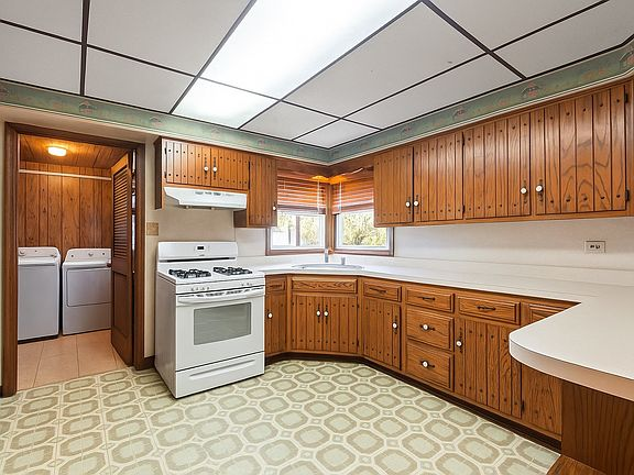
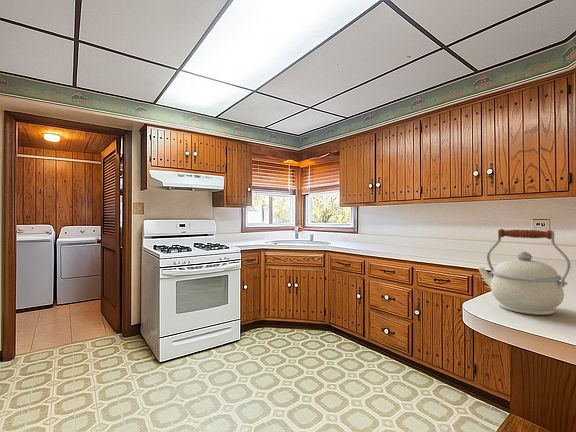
+ kettle (519, 268)
